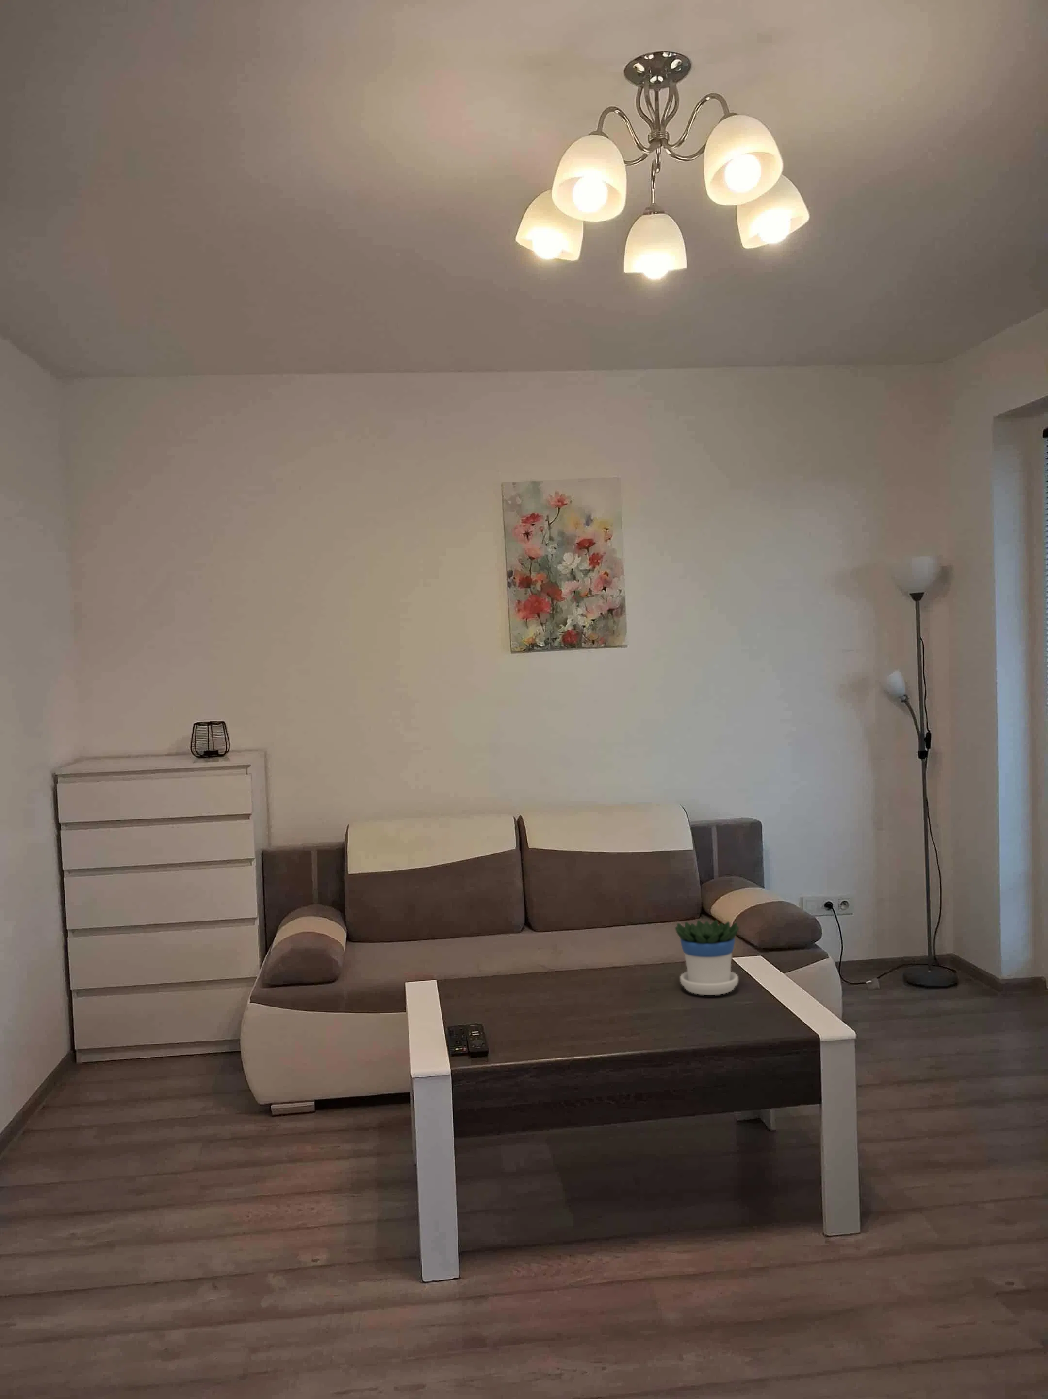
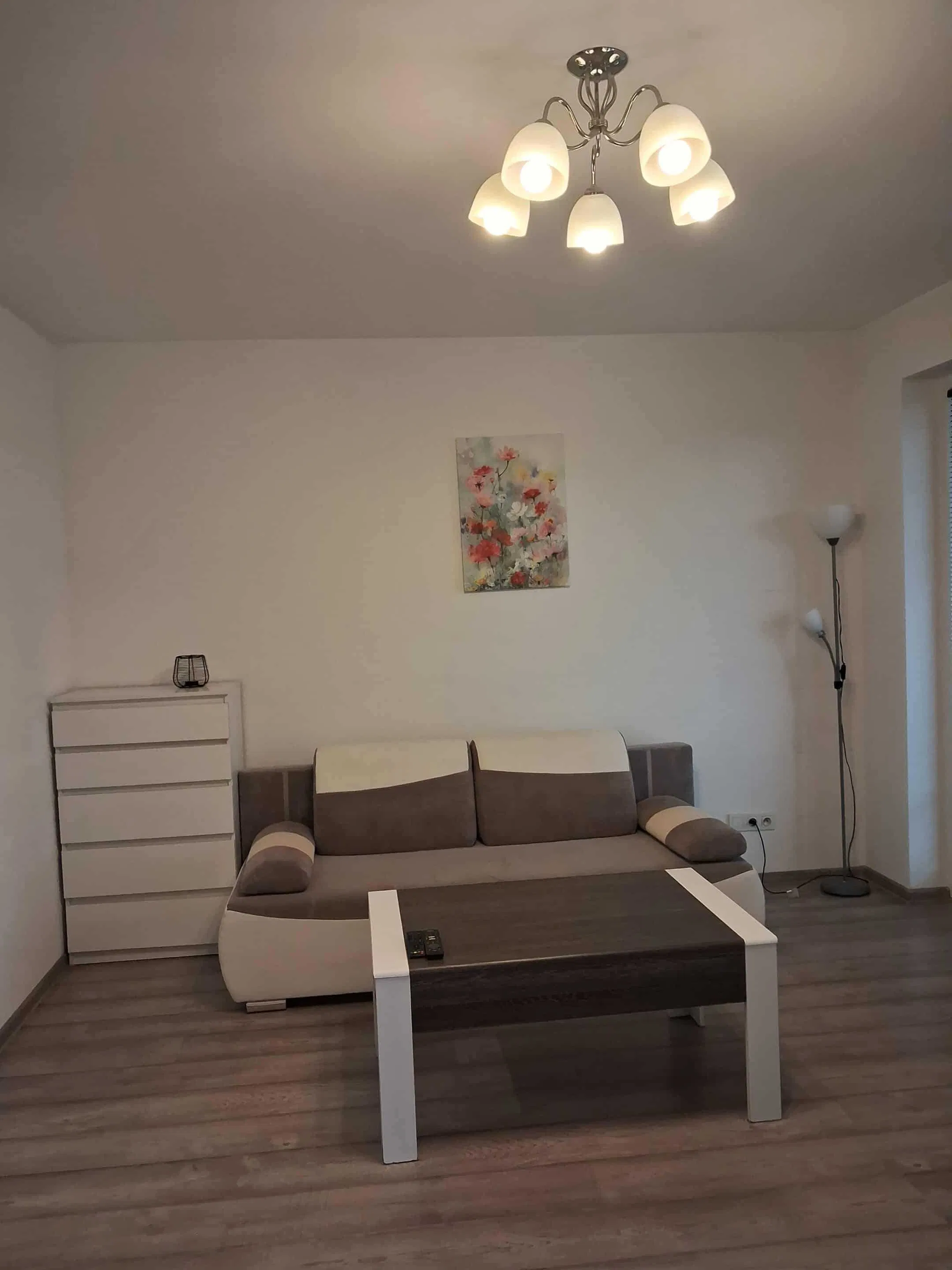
- flowerpot (708, 957)
